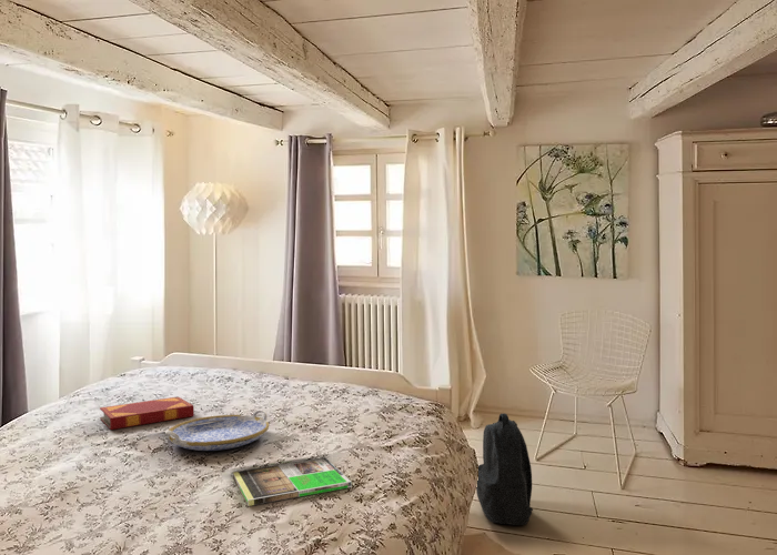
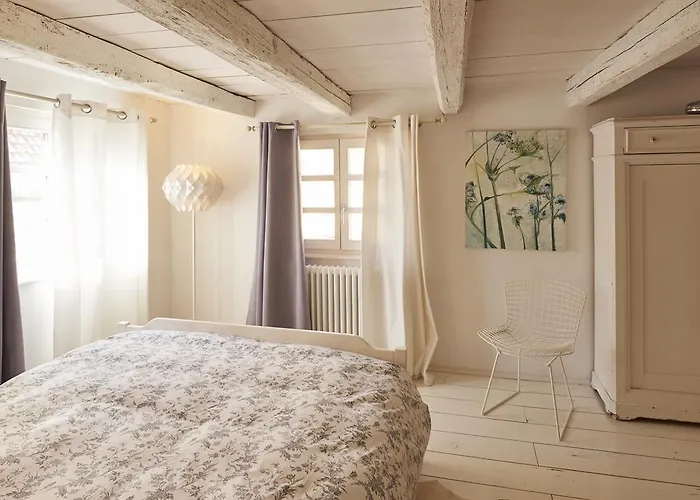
- serving tray (219, 430)
- backpack (504, 463)
- hardback book (147, 412)
- magazine (290, 478)
